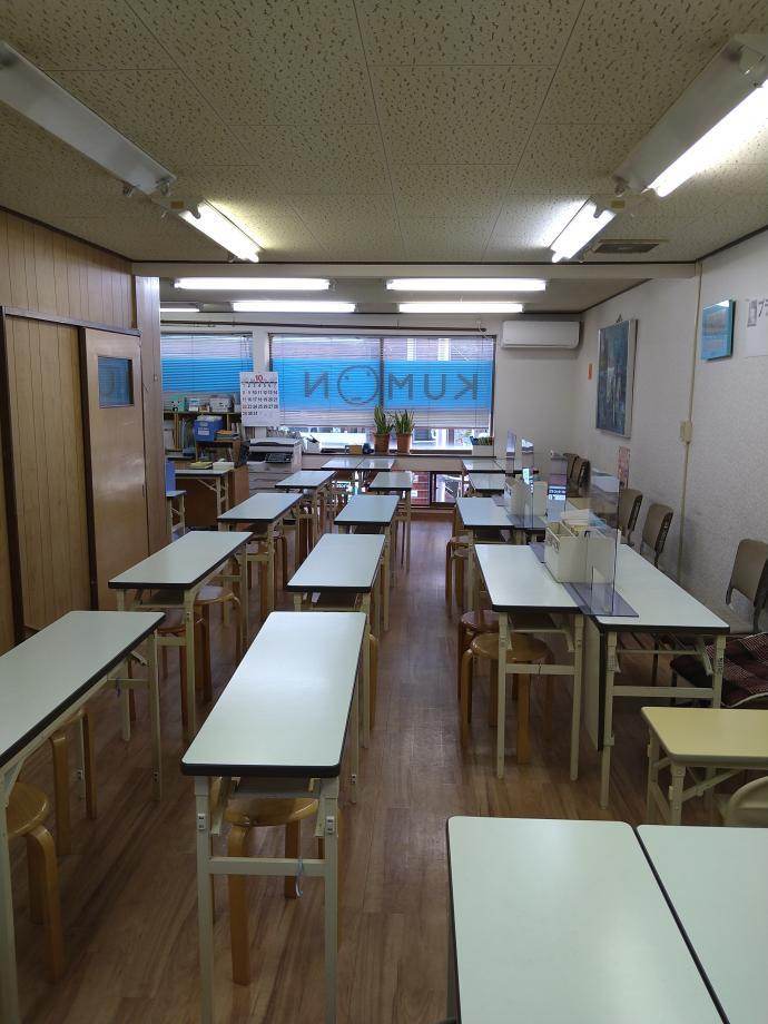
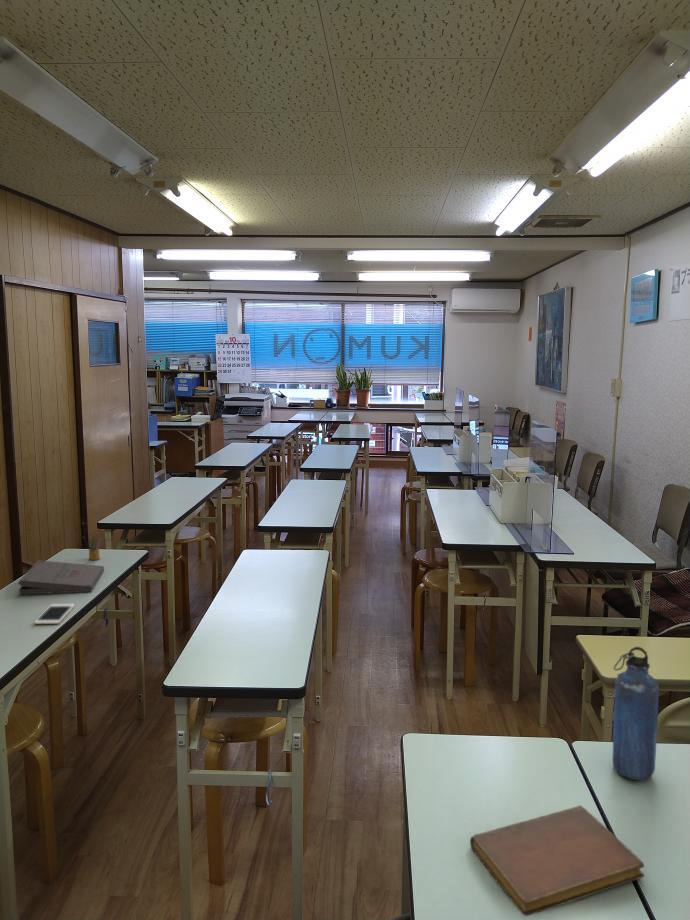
+ pencil box (92, 547)
+ notebook (555, 854)
+ pizza box (63, 575)
+ water bottle (634, 710)
+ cell phone (55, 613)
